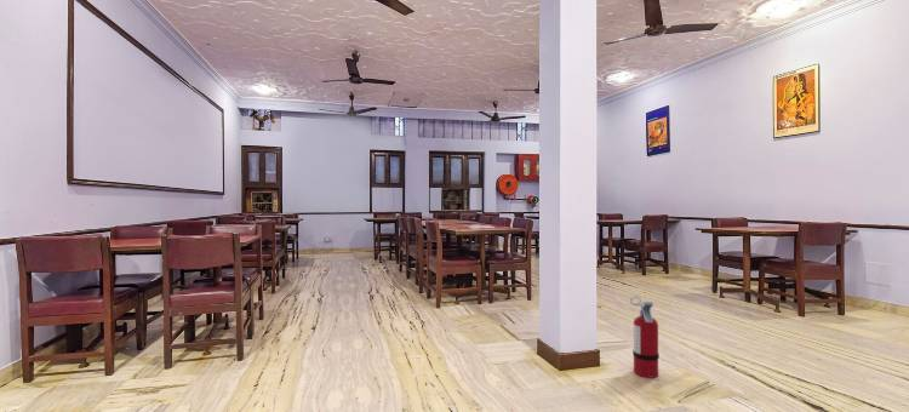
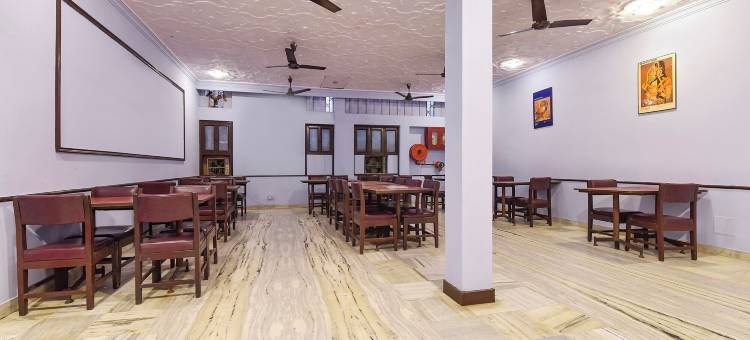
- fire extinguisher (644, 333)
